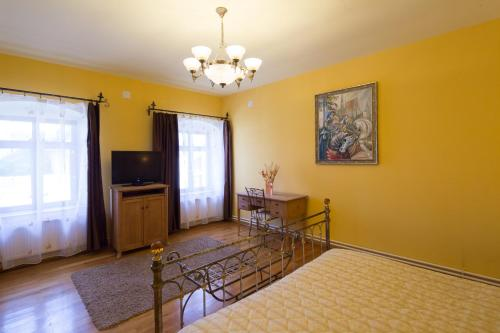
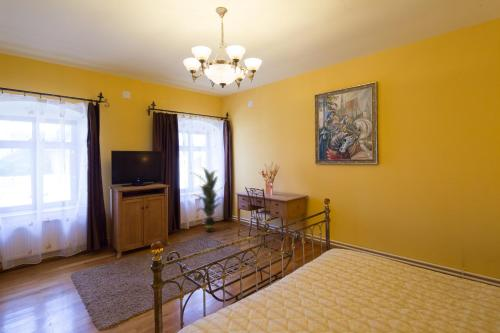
+ indoor plant (206, 199)
